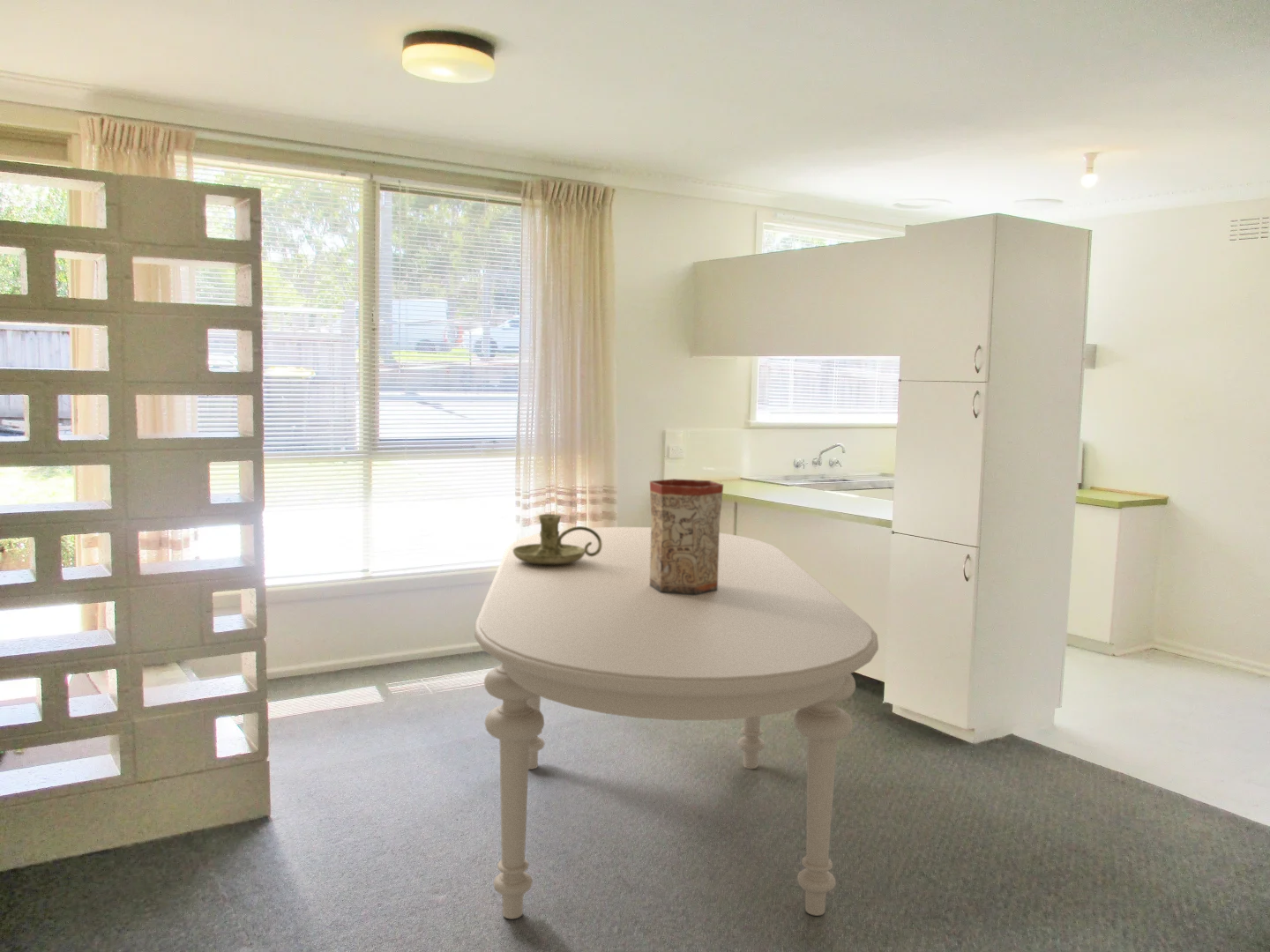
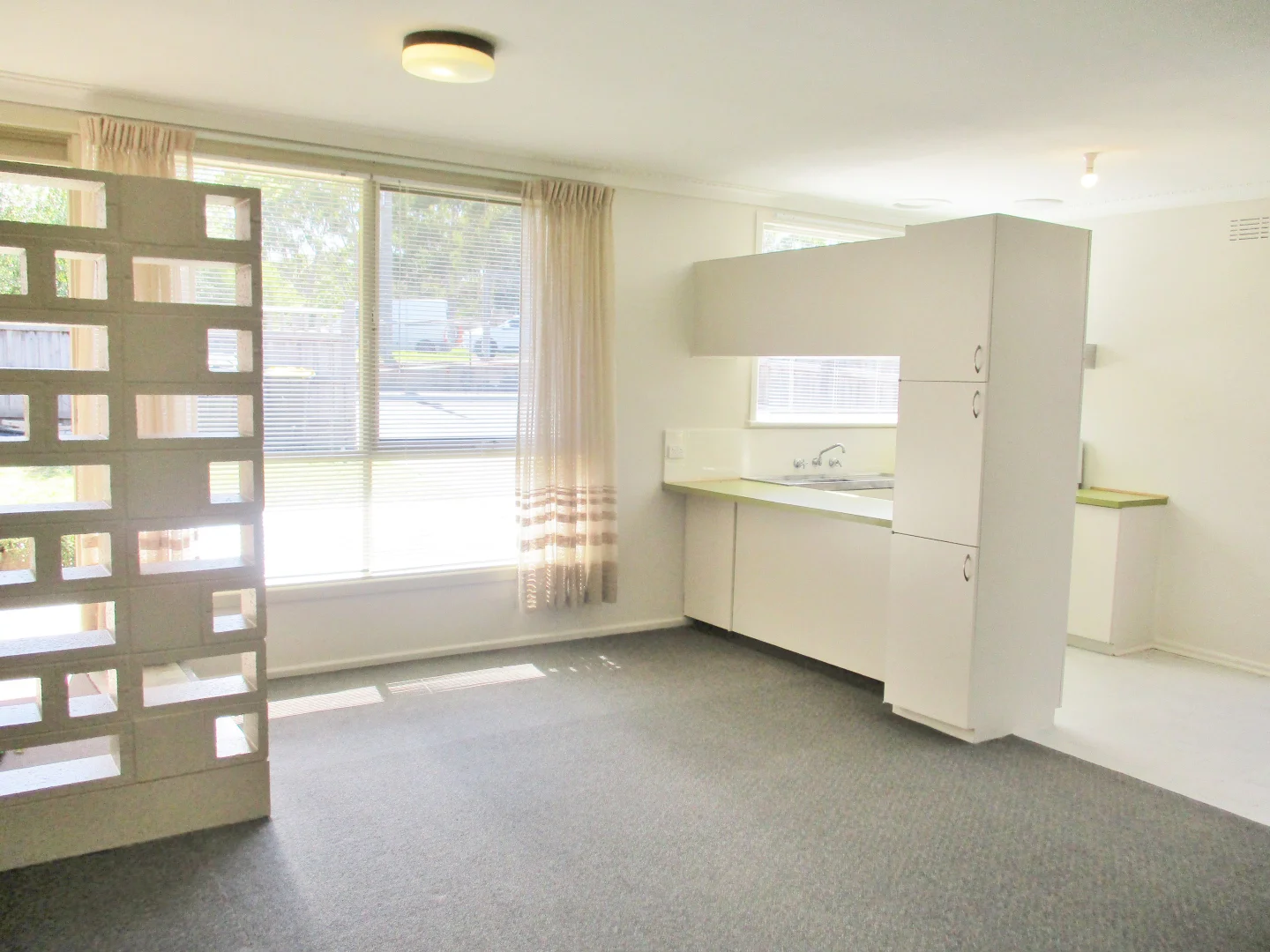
- candle holder (557, 539)
- dining table (654, 703)
- vase (684, 534)
